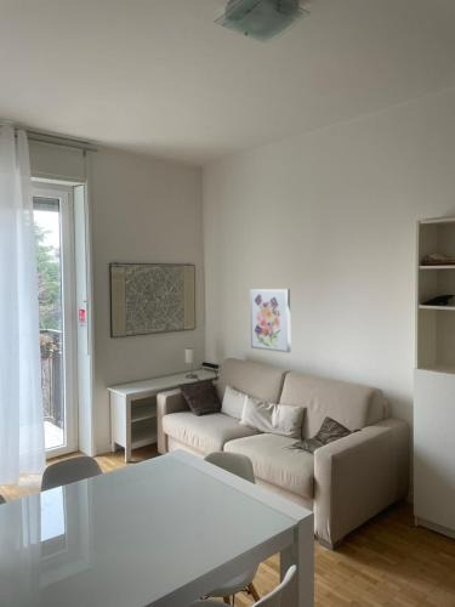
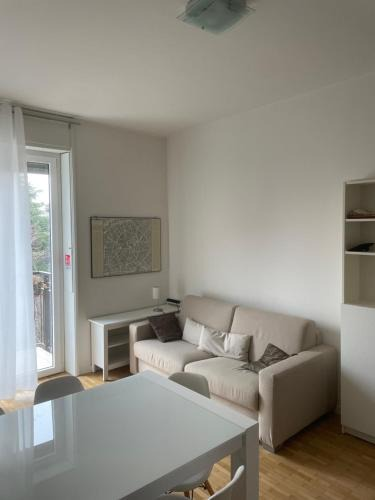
- wall art (269, 319)
